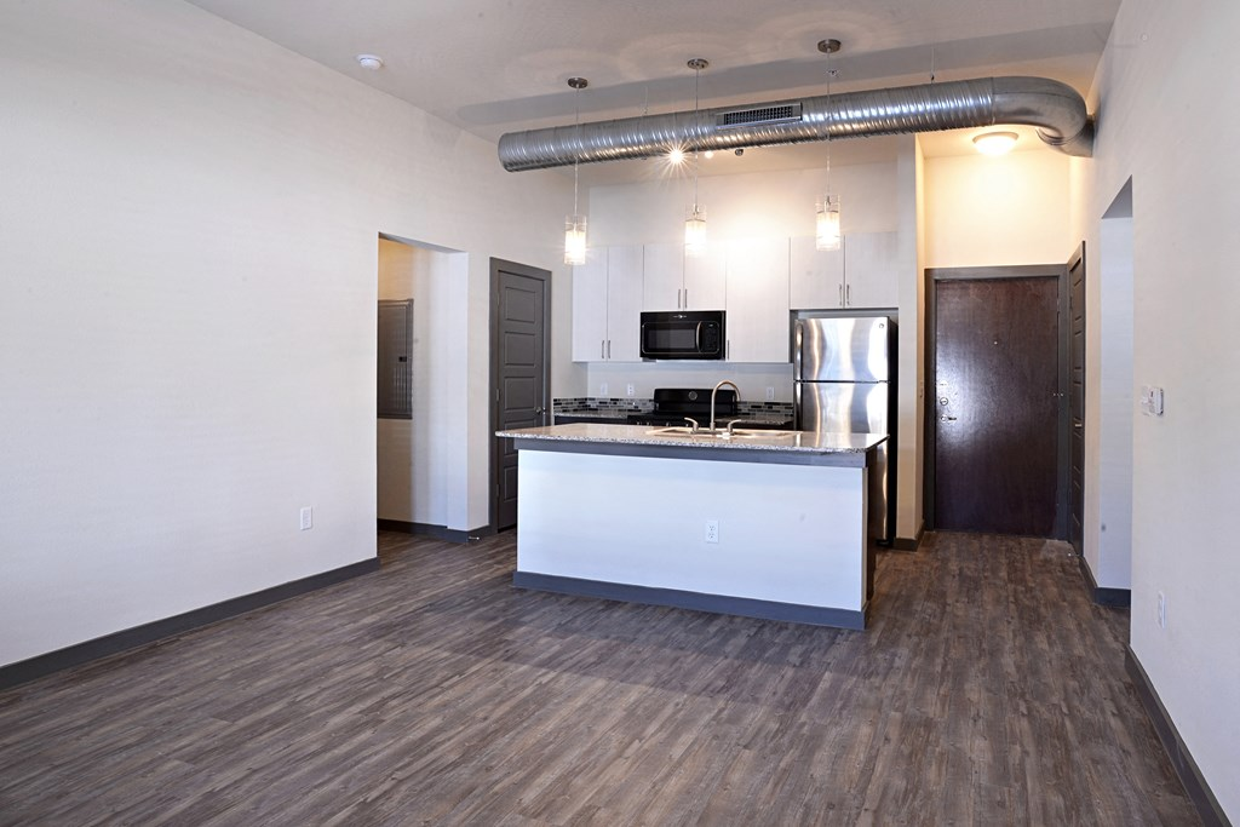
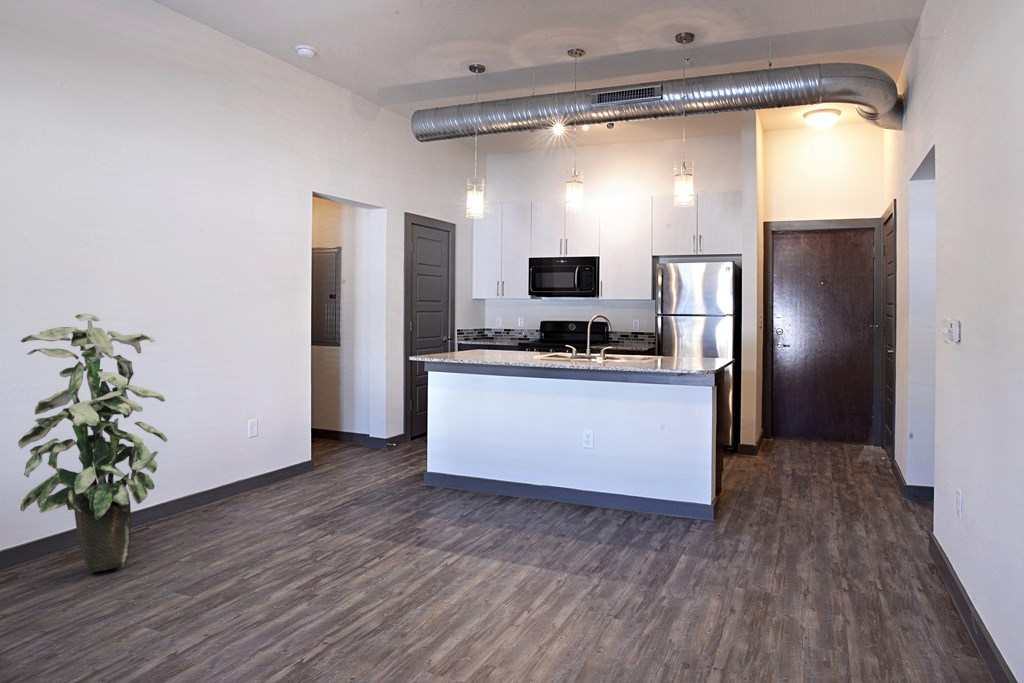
+ indoor plant (92, 441)
